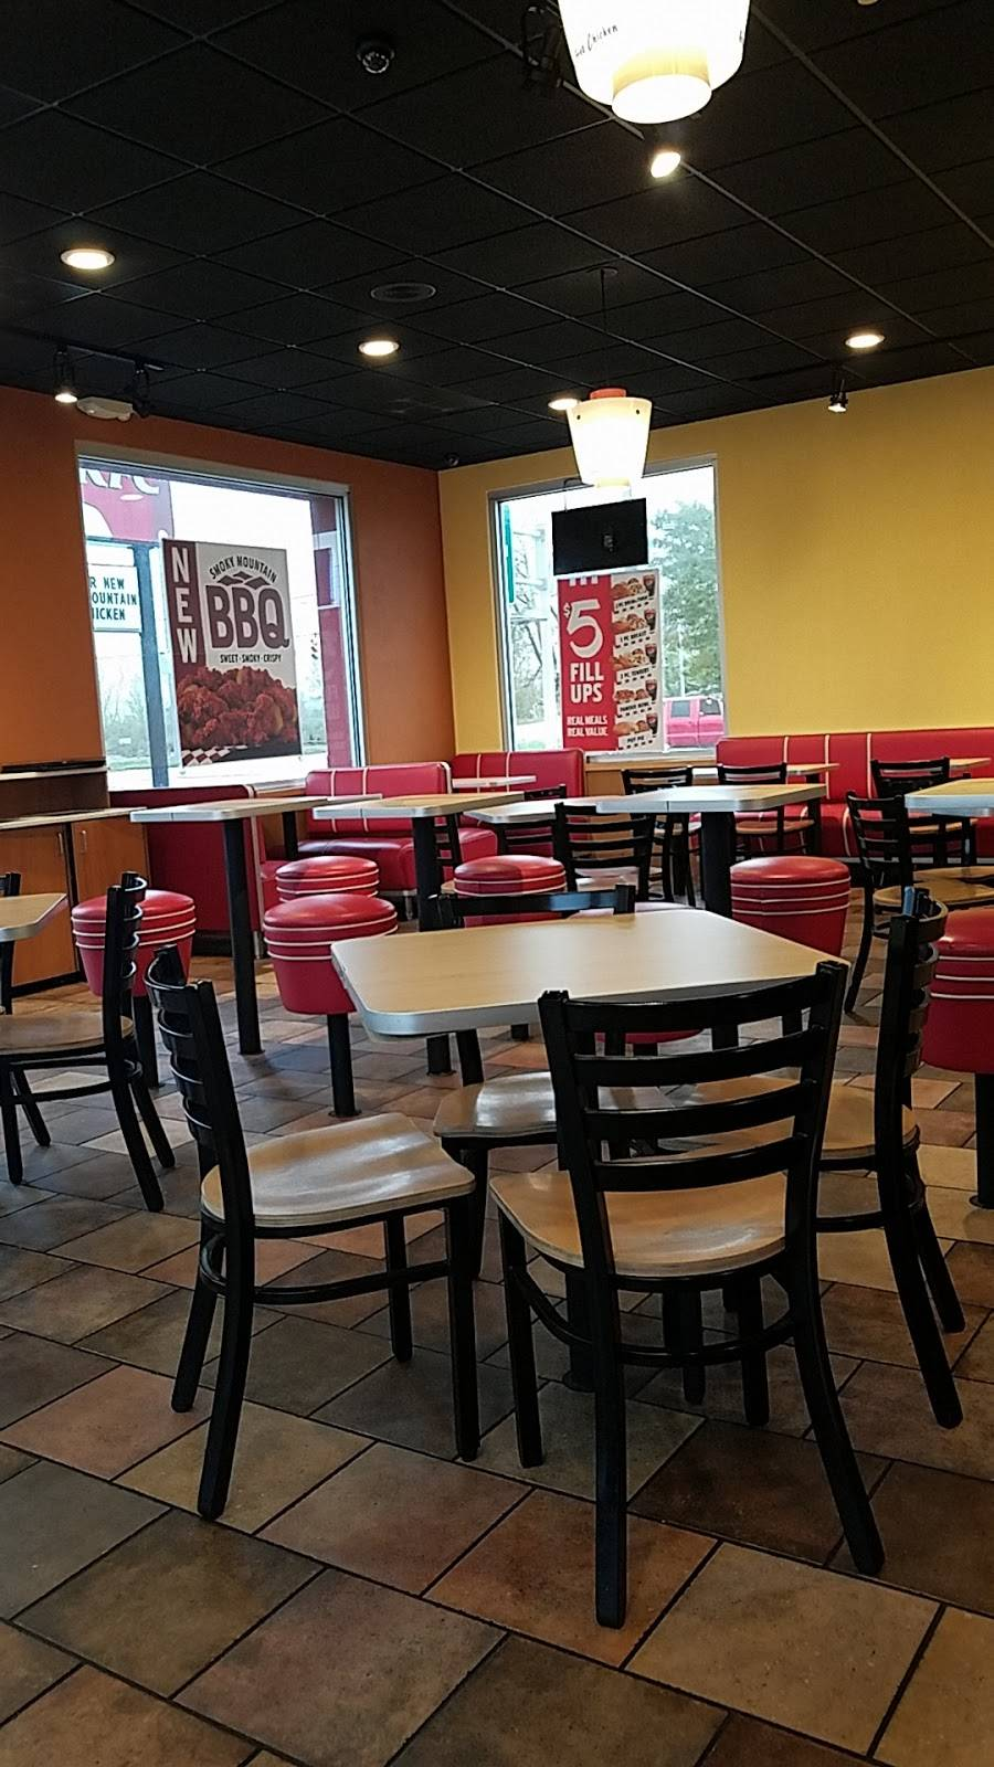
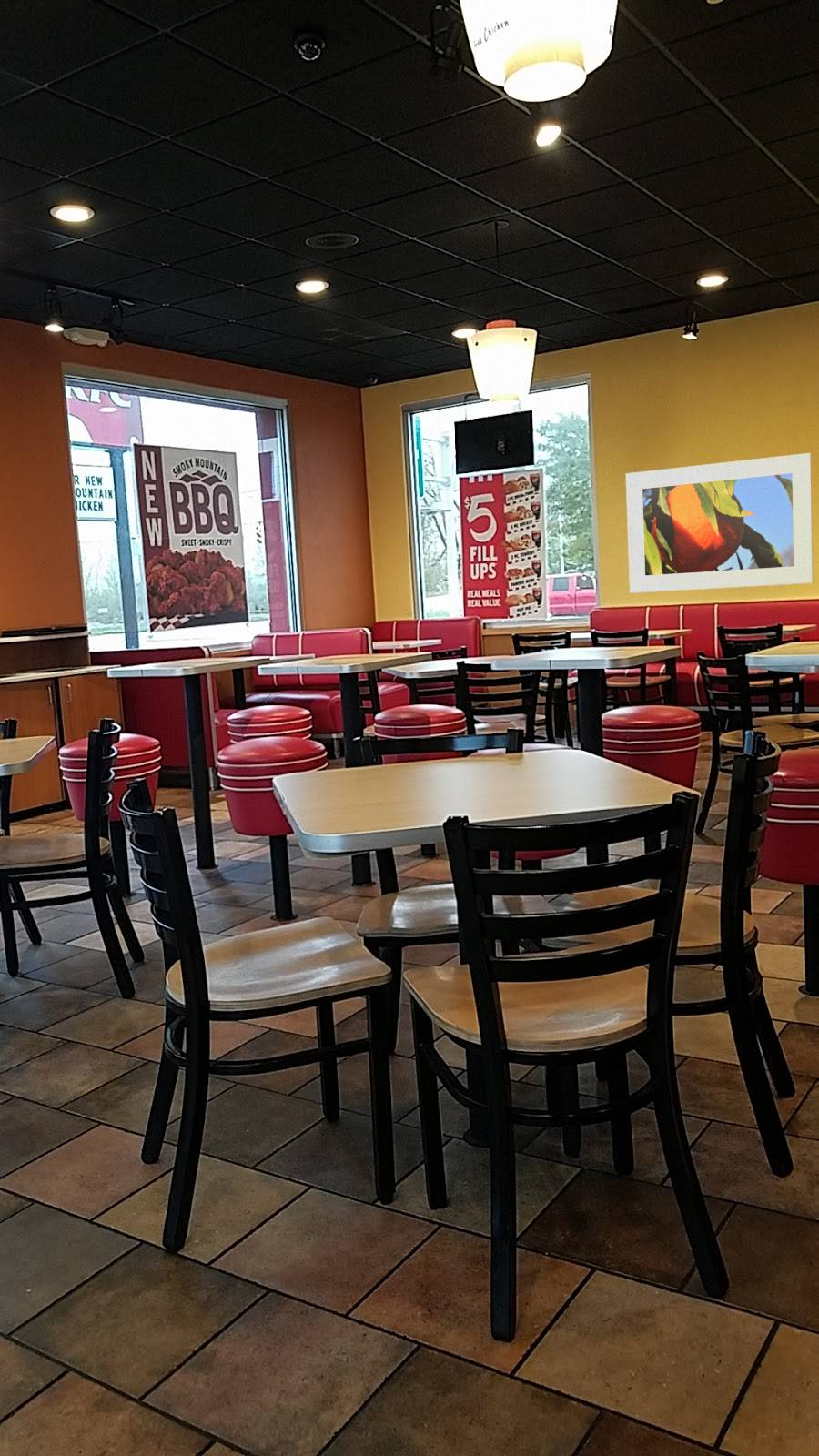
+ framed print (715, 526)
